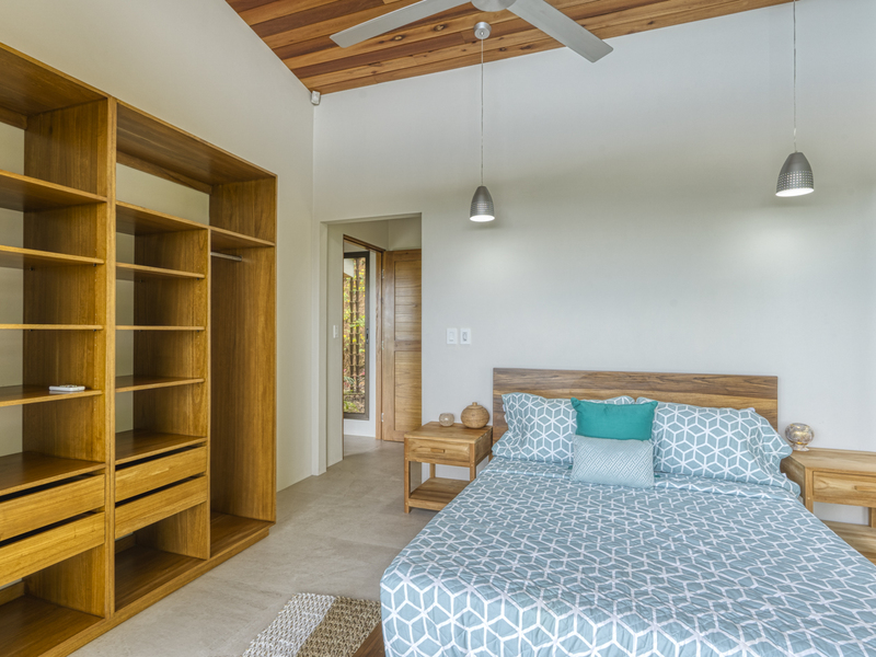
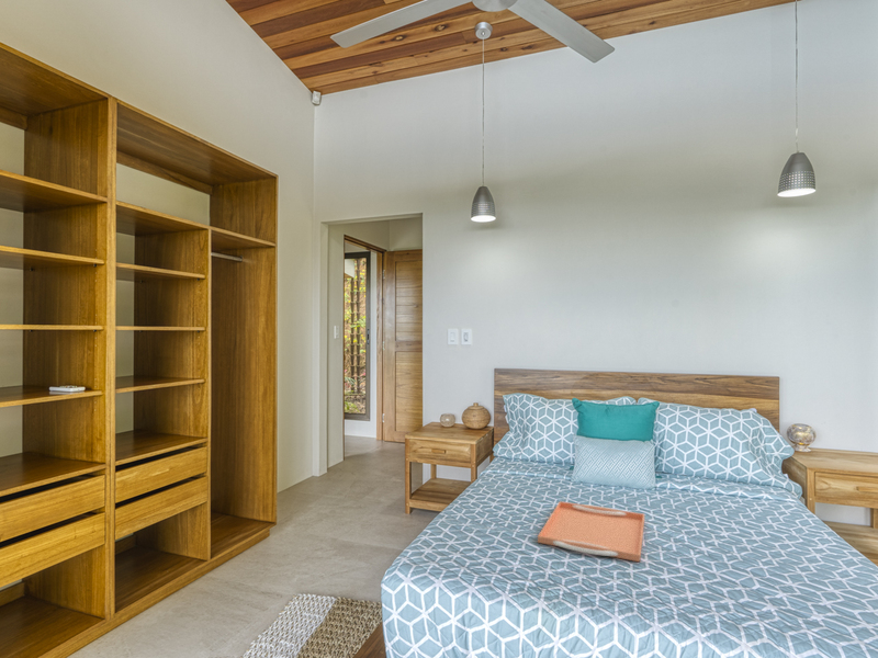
+ serving tray (594, 526)
